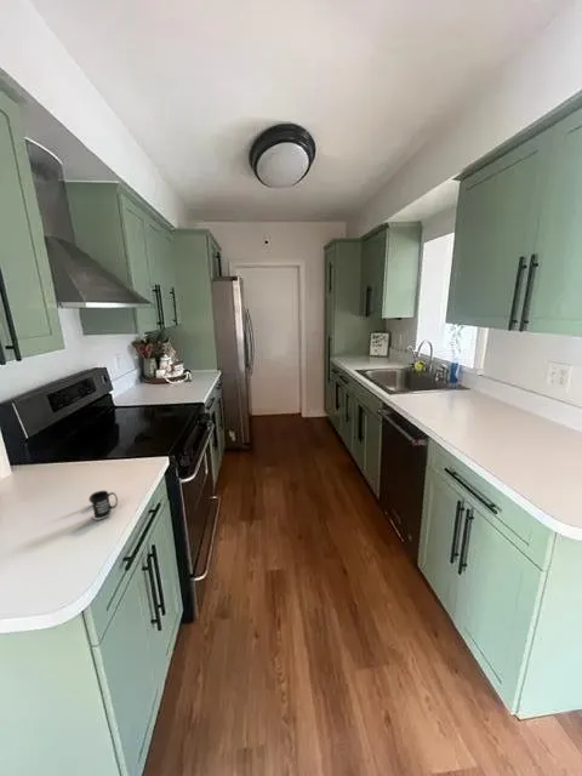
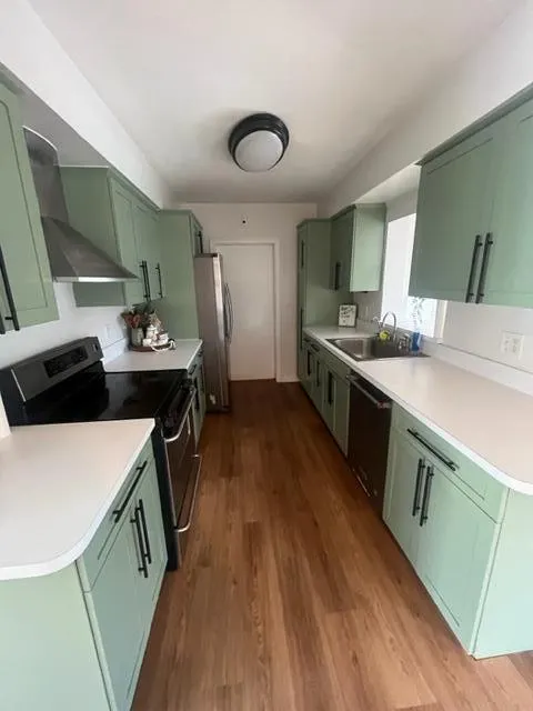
- mug (102, 498)
